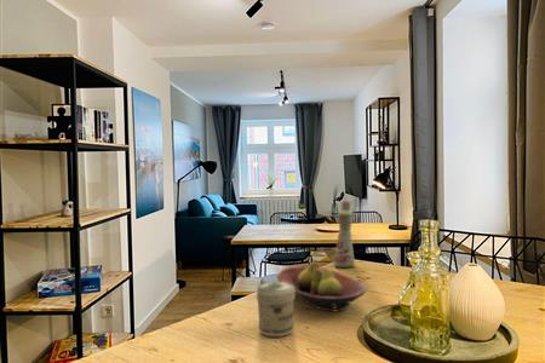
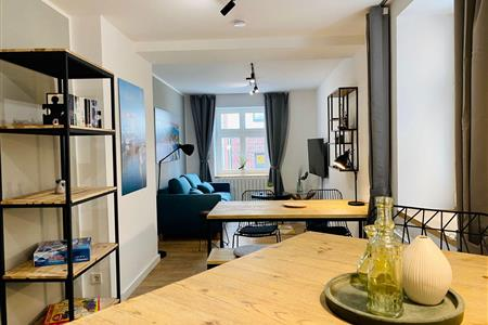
- jar (276, 307)
- bottle (343, 232)
- fruit bowl (319, 282)
